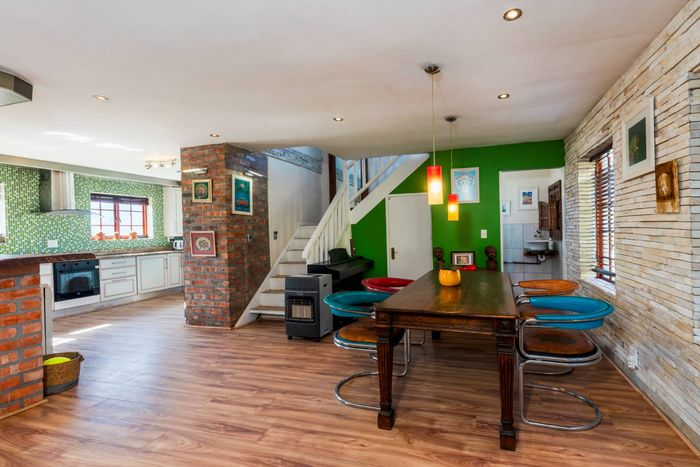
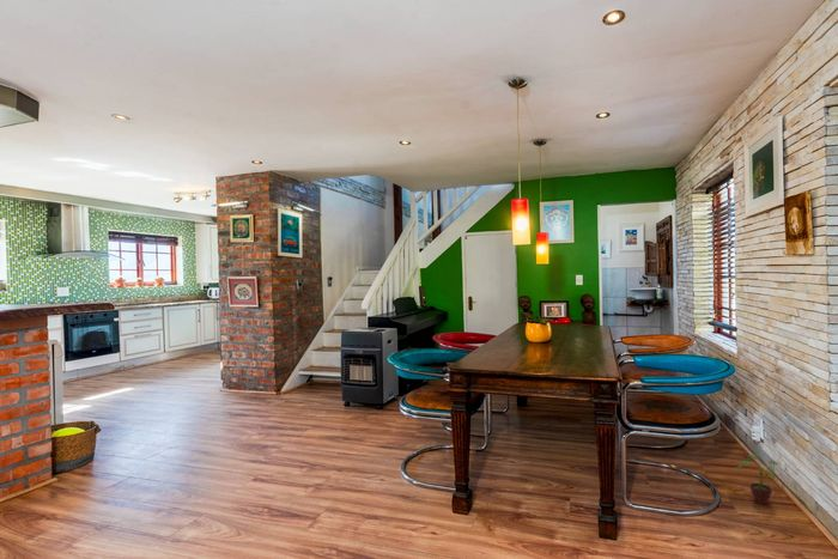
+ potted plant (761, 480)
